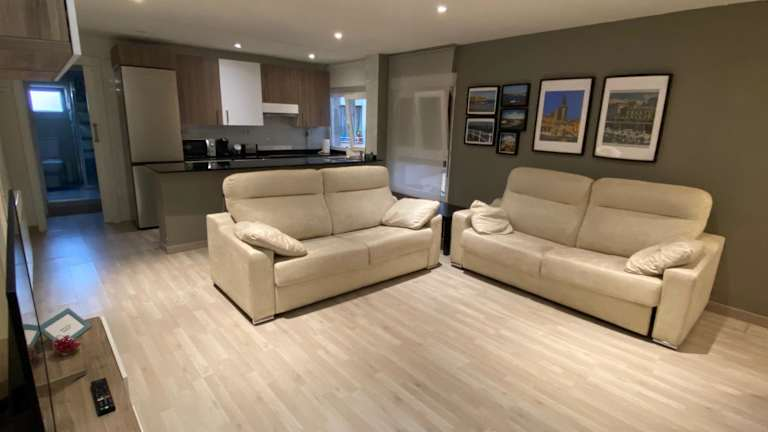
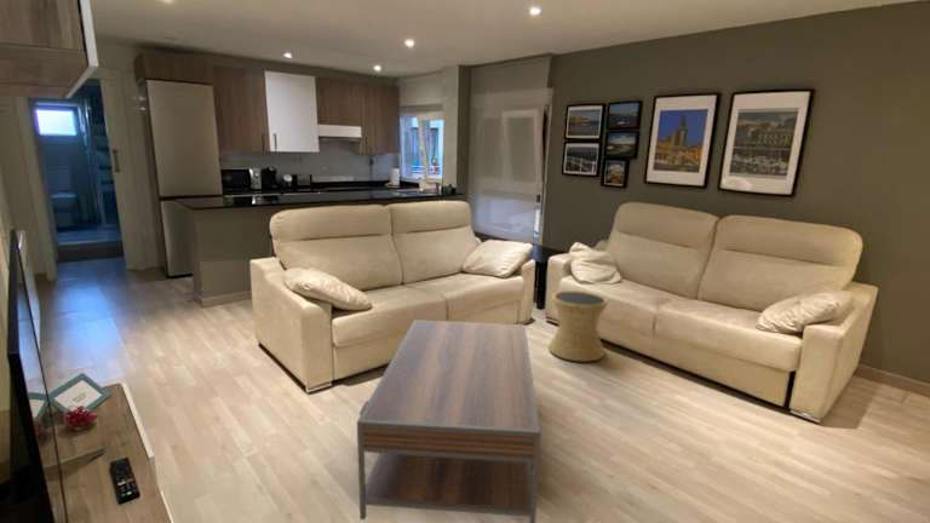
+ coffee table (455, 401)
+ side table (578, 324)
